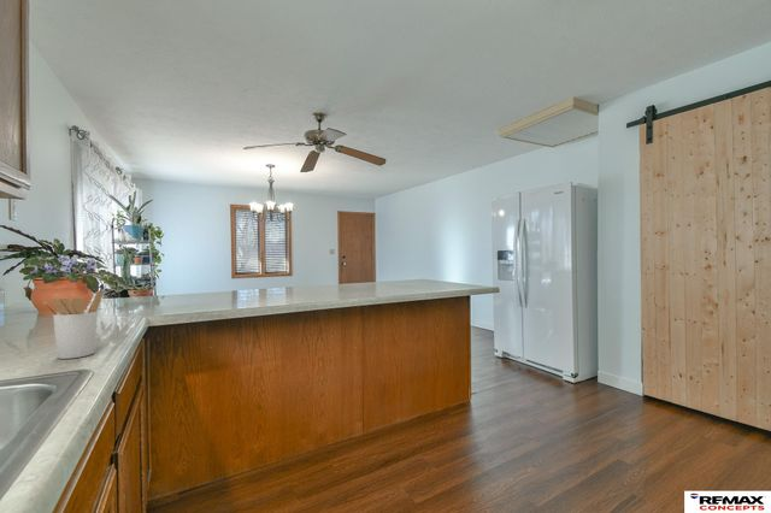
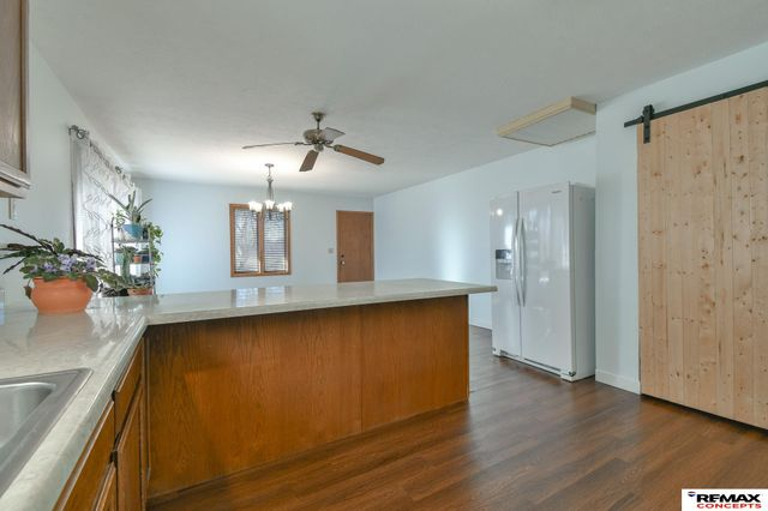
- utensil holder (73, 324)
